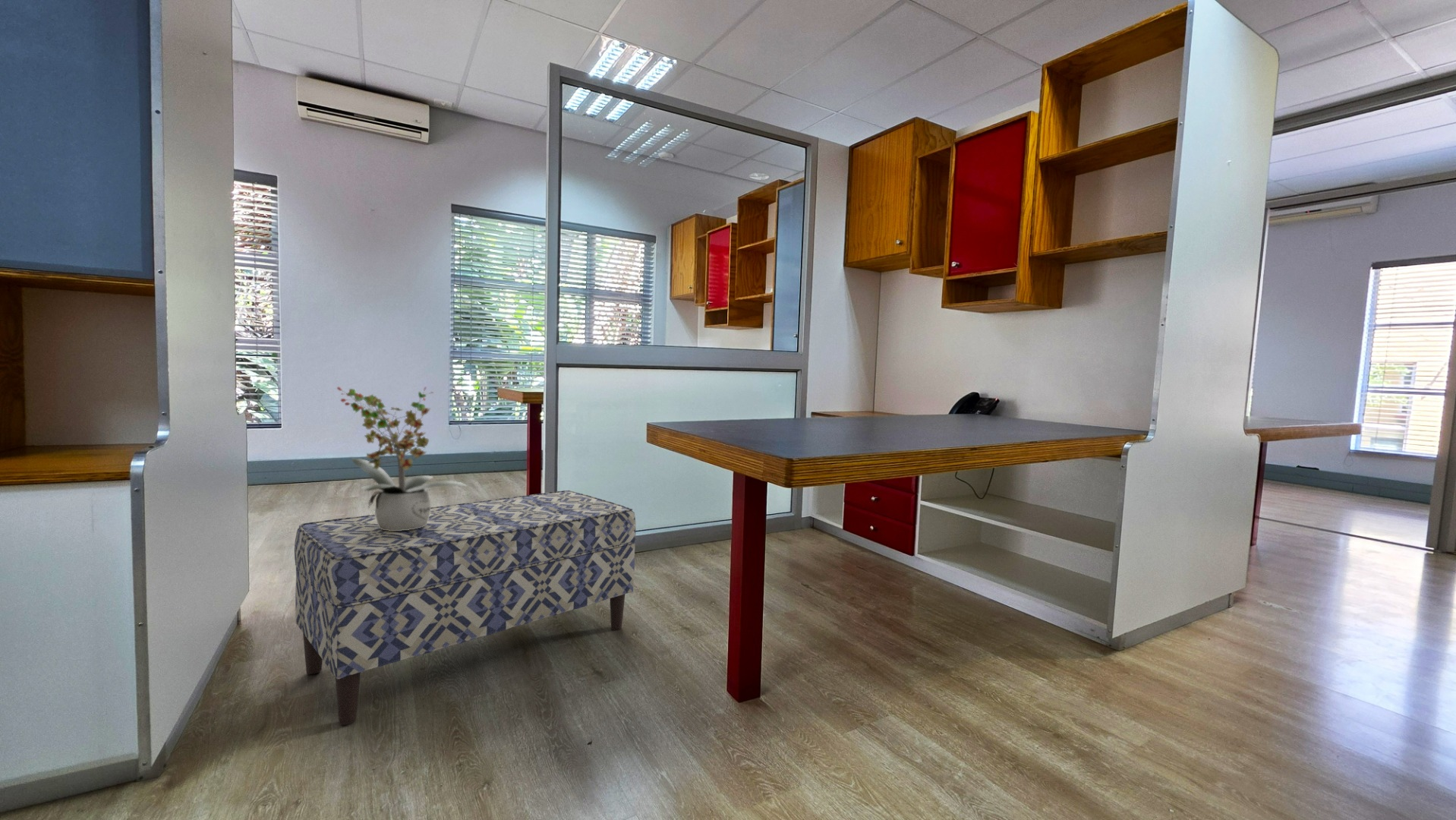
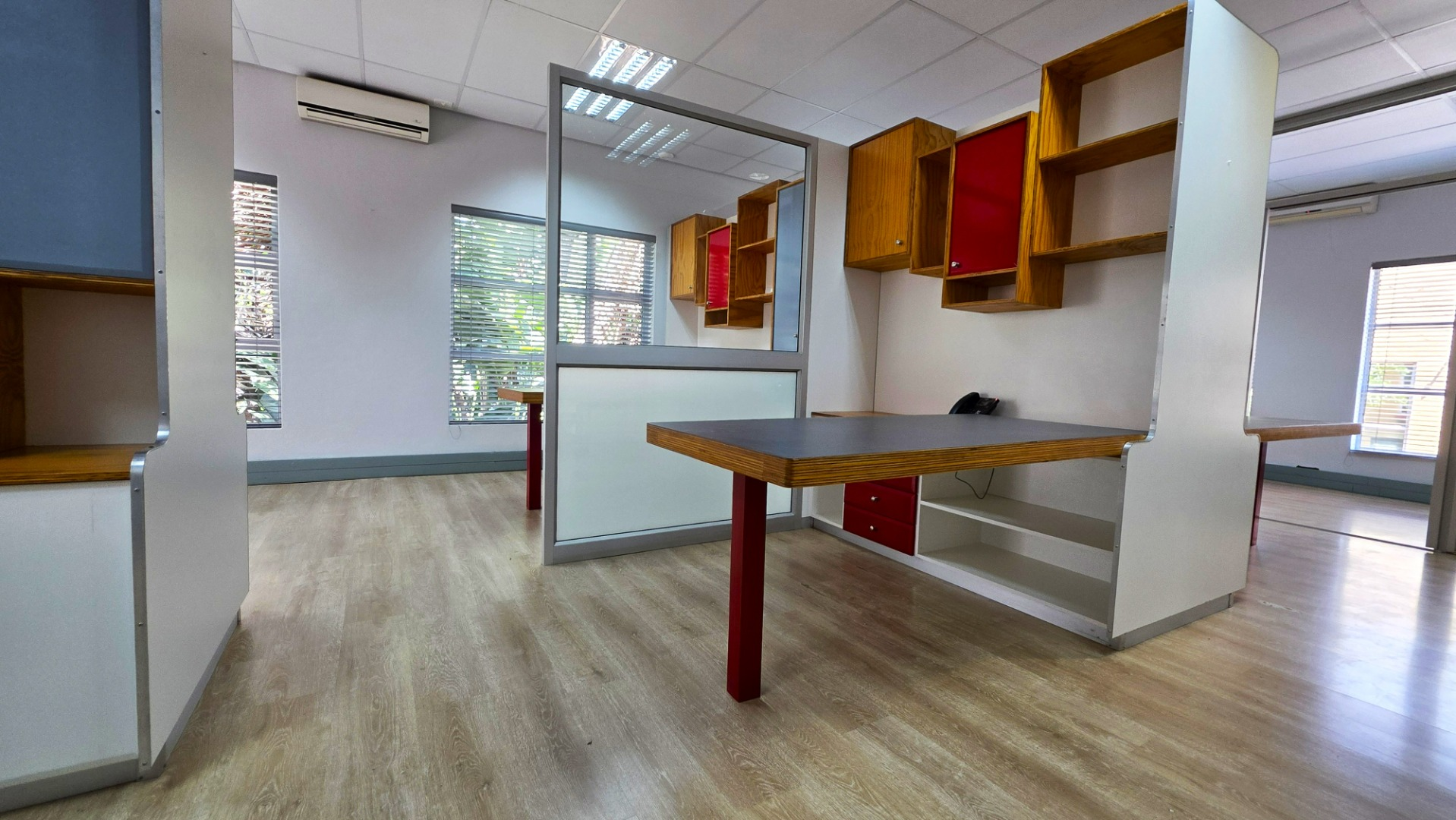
- bench (481, 582)
- potted plant (394, 456)
